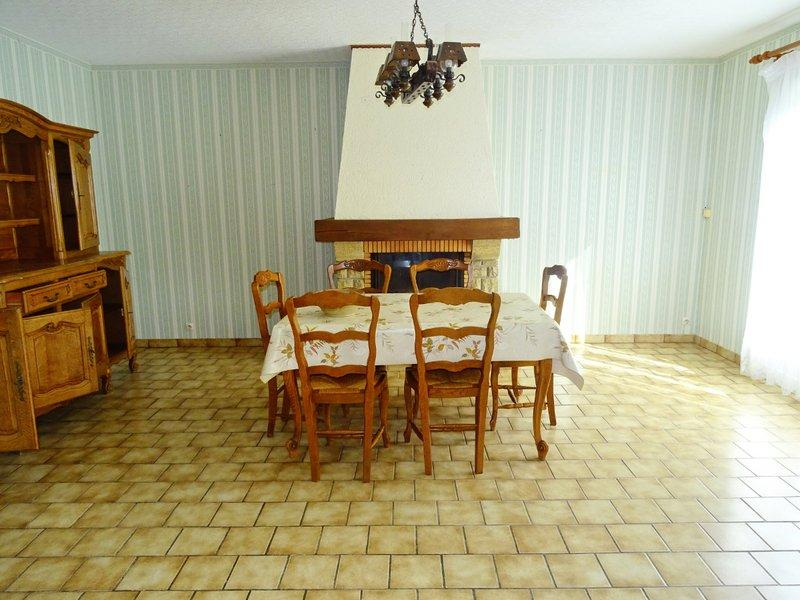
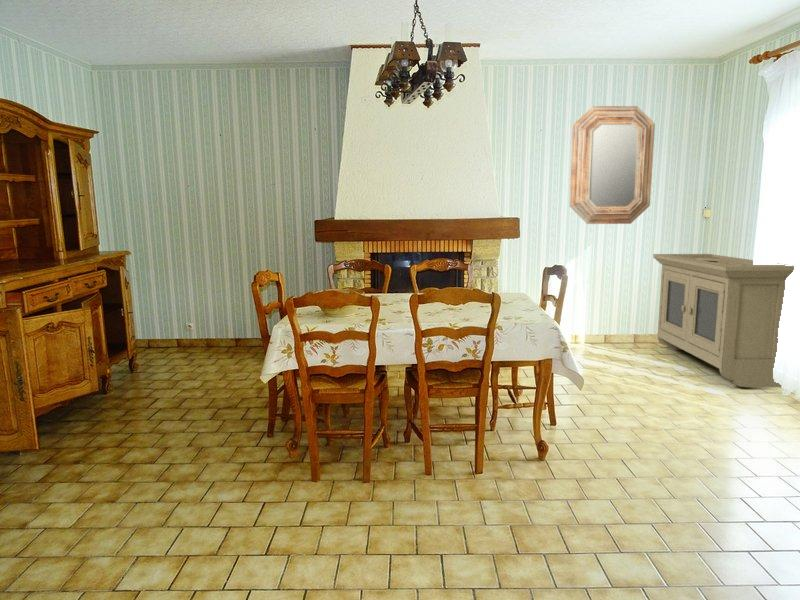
+ storage cabinet (712, 313)
+ home mirror (612, 165)
